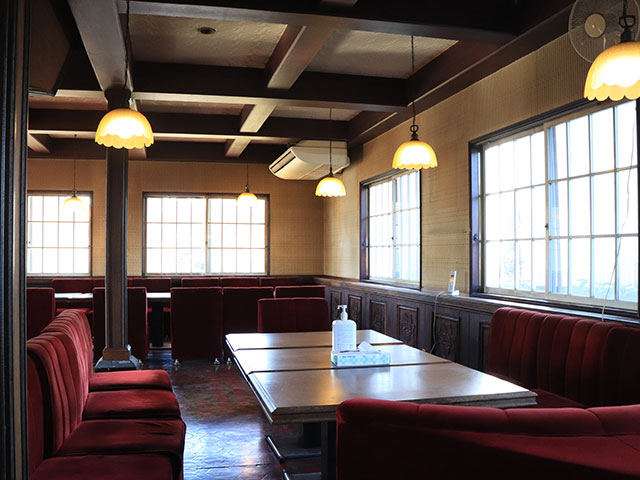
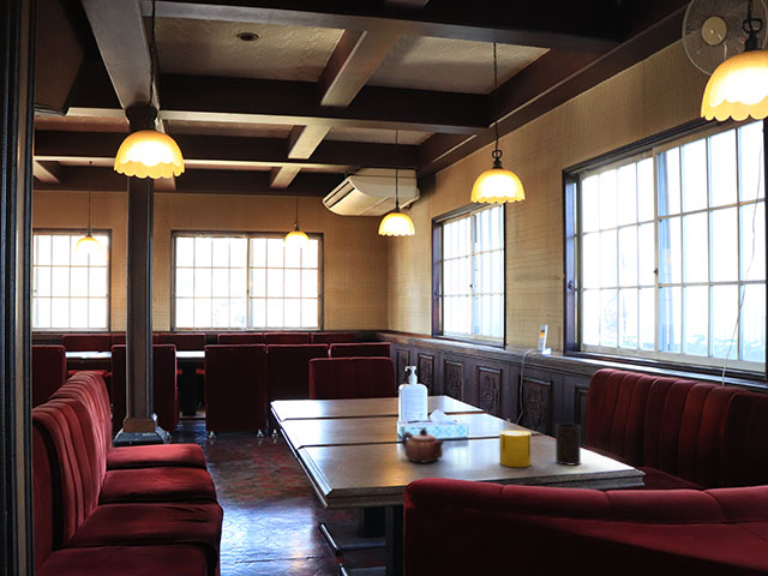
+ teapot (422, 443)
+ cup (515, 448)
+ cup (568, 443)
